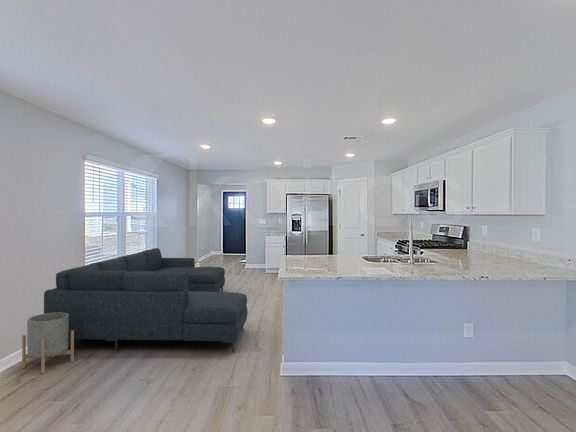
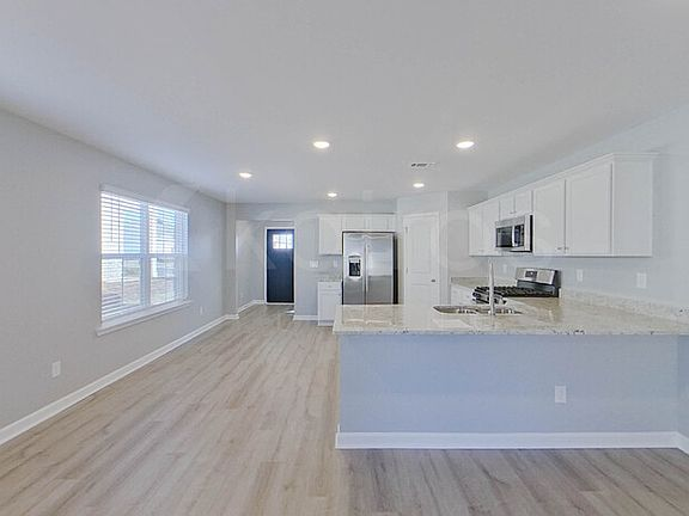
- planter (48, 340)
- sofa (182, 284)
